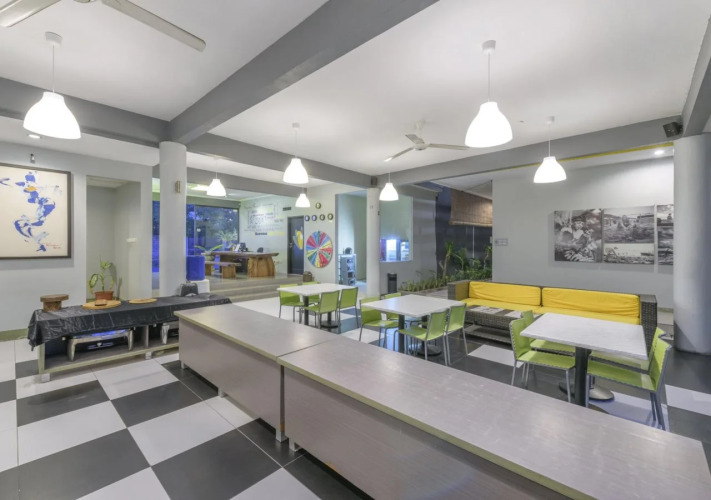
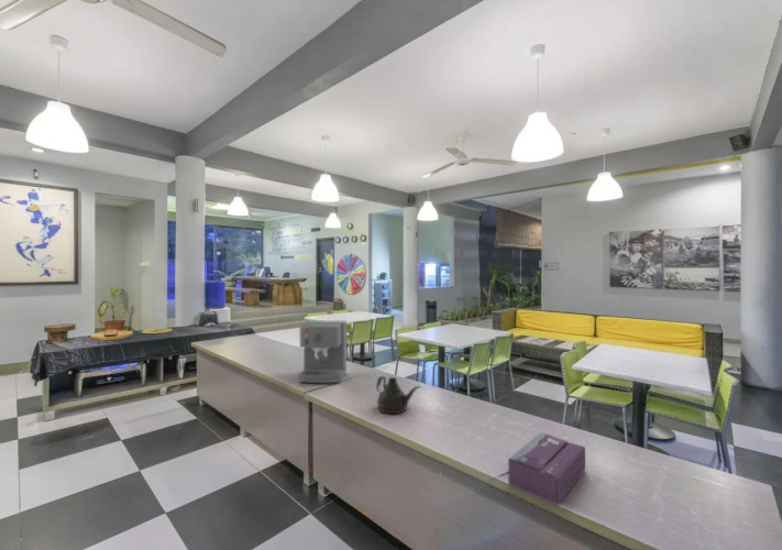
+ teapot (397, 394)
+ tissue box (548, 463)
+ coffee maker (326, 351)
